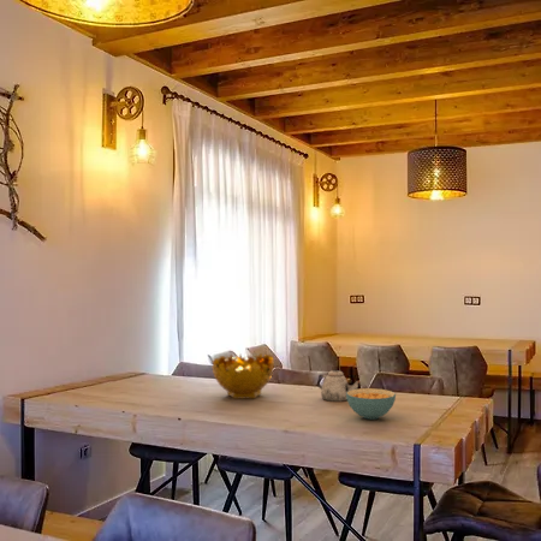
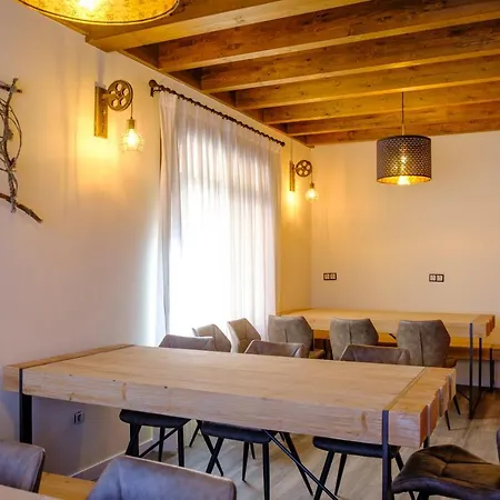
- decorative bowl (243, 376)
- teapot (338, 384)
- cereal bowl (370, 405)
